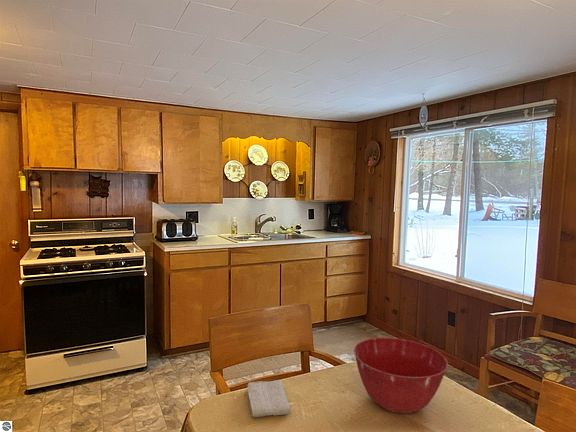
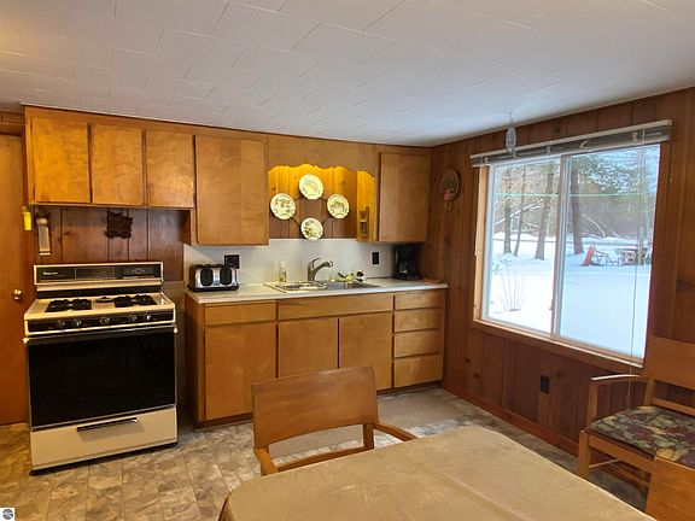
- mixing bowl (398, 378)
- washcloth (267, 396)
